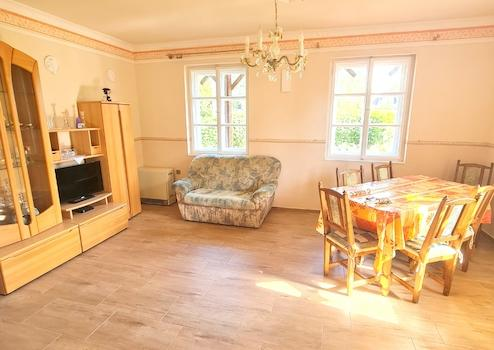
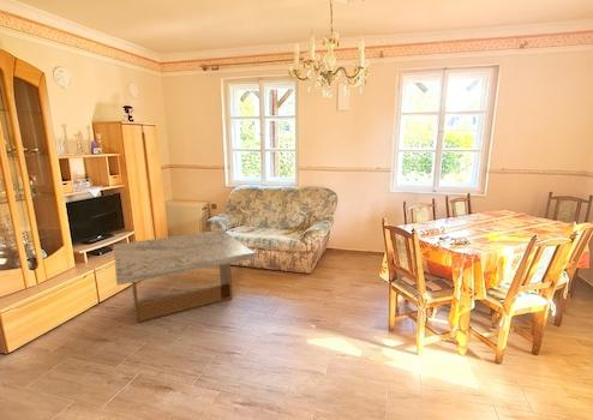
+ coffee table (182, 271)
